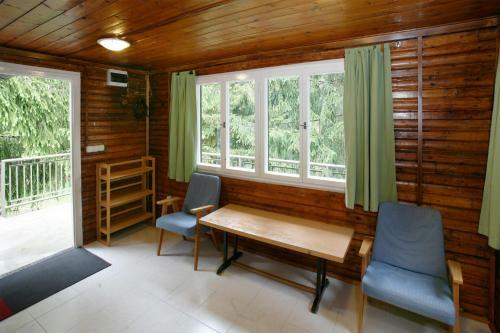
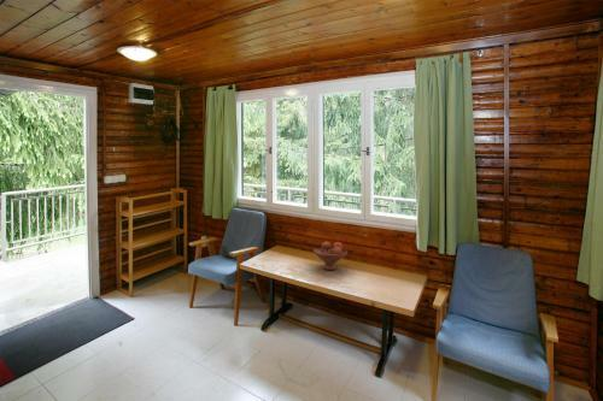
+ fruit bowl (329, 255)
